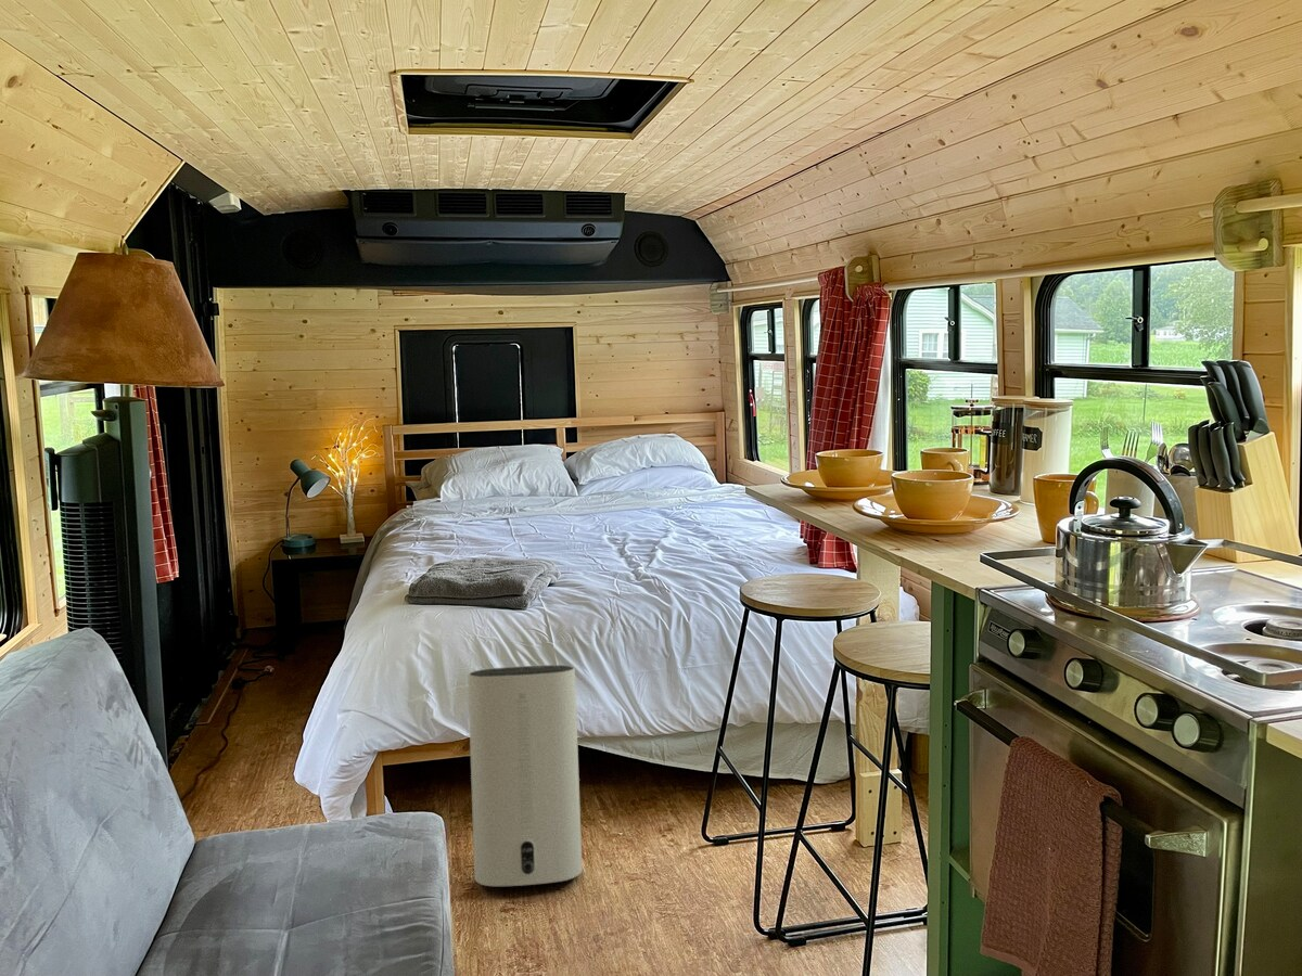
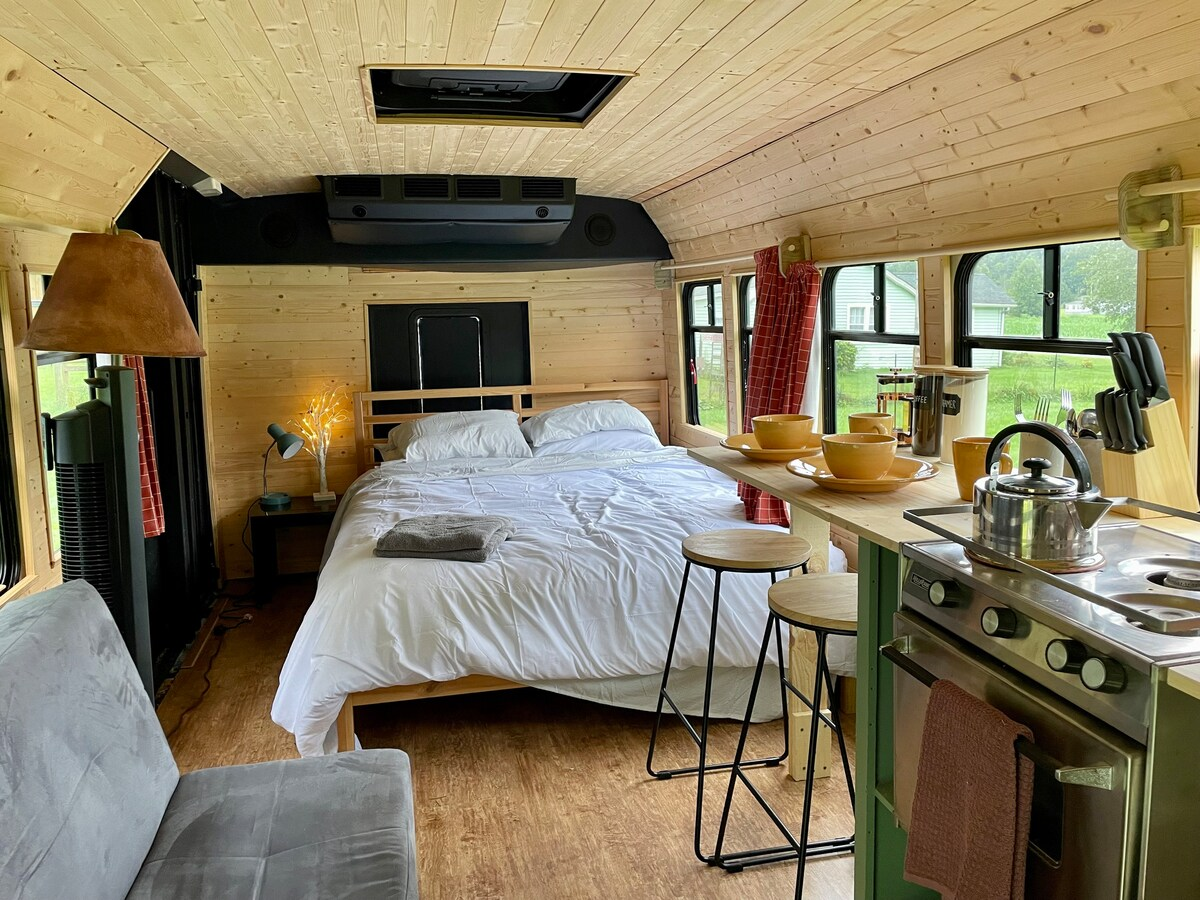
- air purifier (525, 771)
